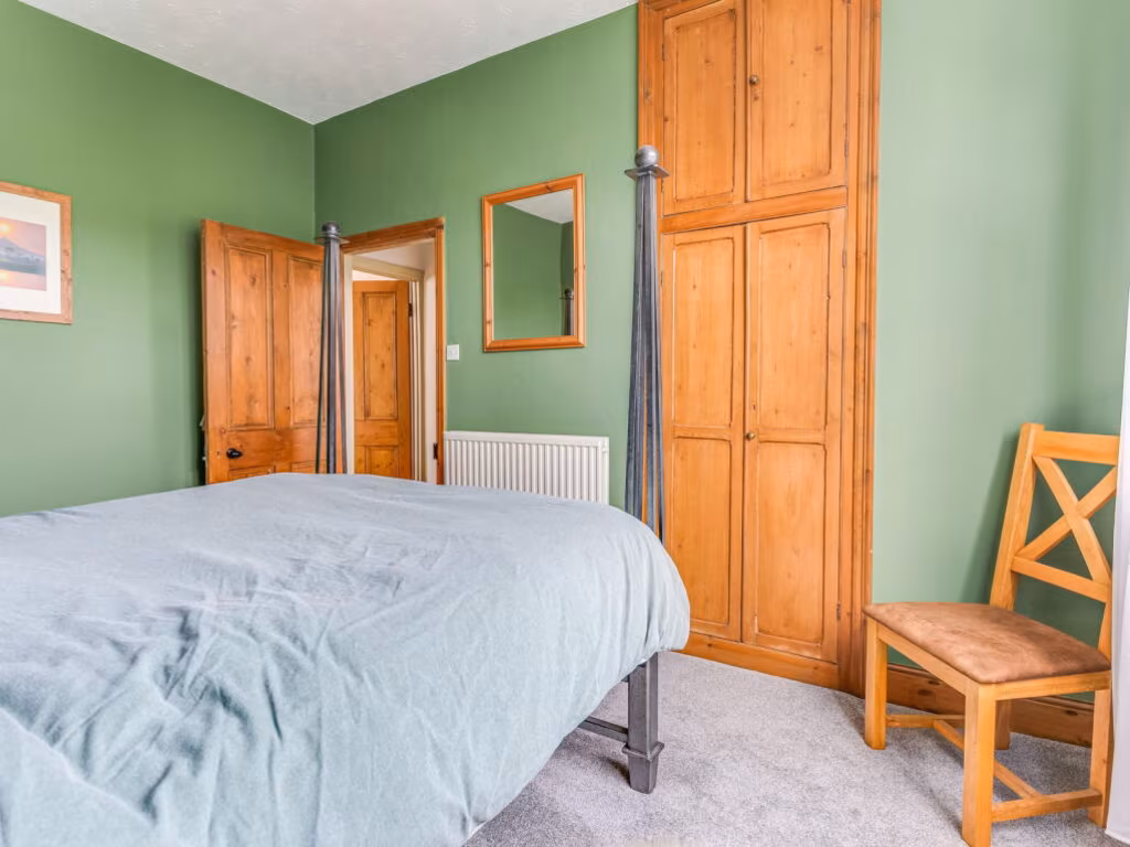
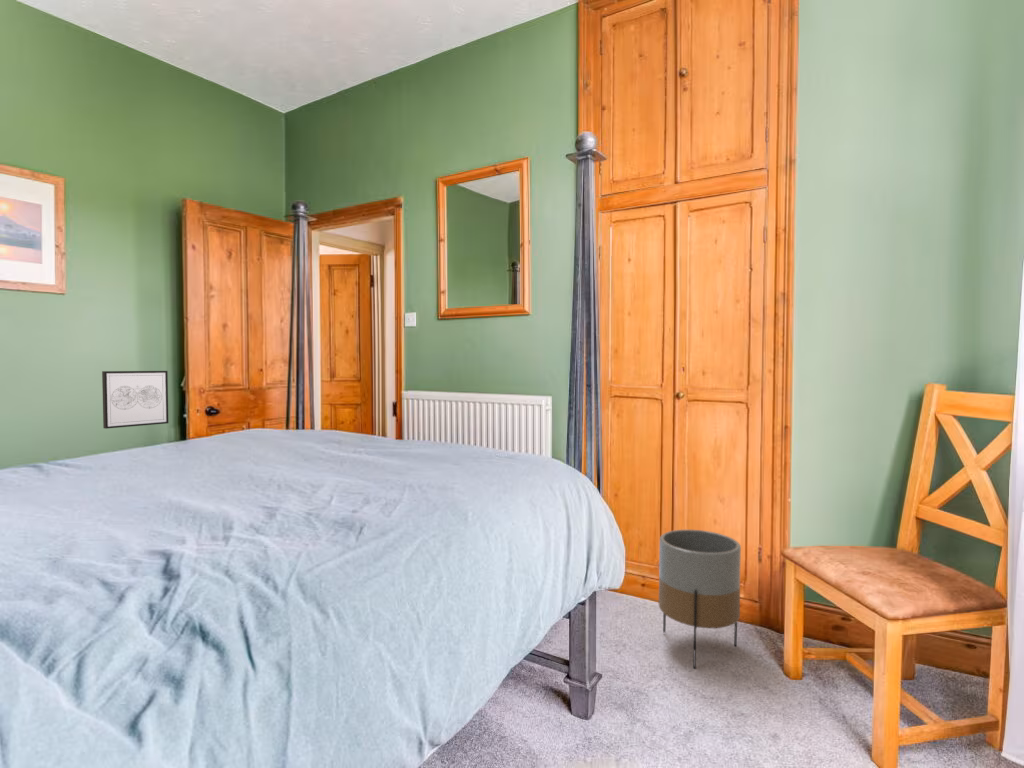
+ planter (697, 594)
+ wall art (136, 398)
